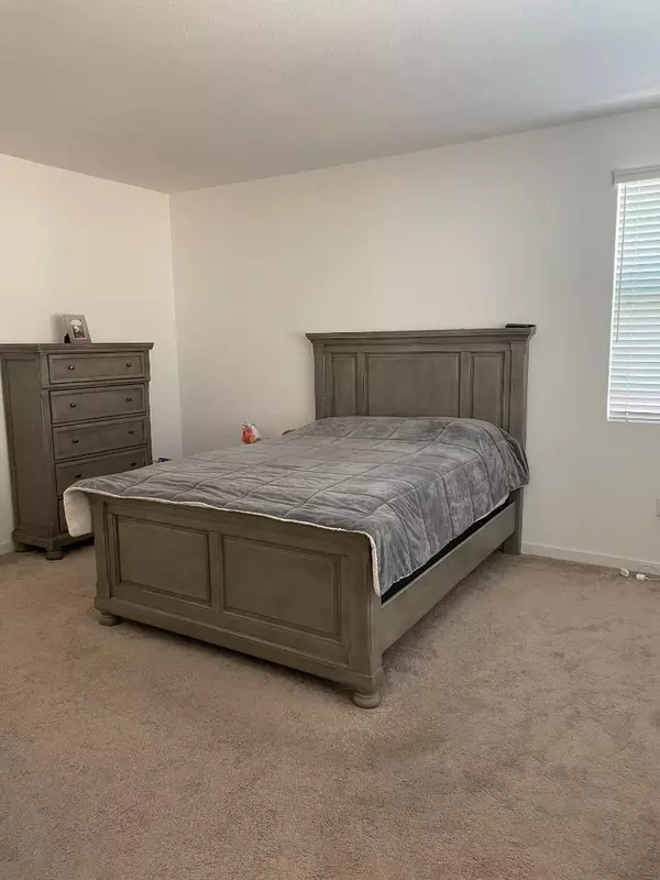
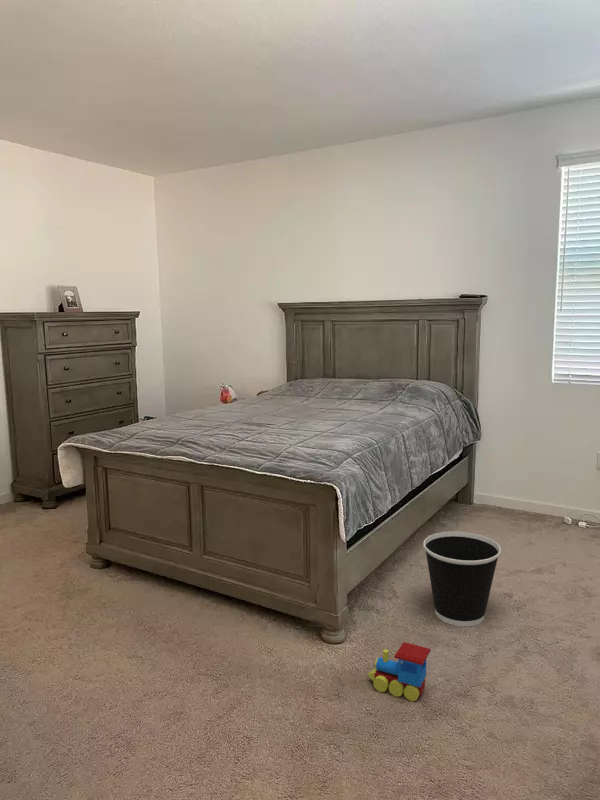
+ toy train (396, 667)
+ wastebasket (460, 580)
